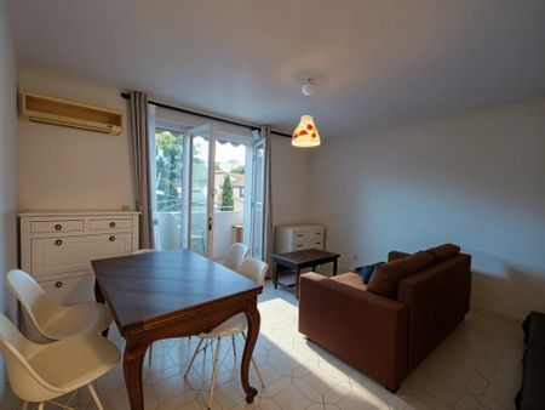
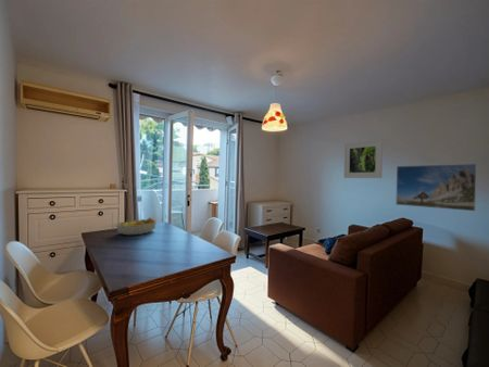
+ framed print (431, 186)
+ fruit bowl (137, 225)
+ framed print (362, 160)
